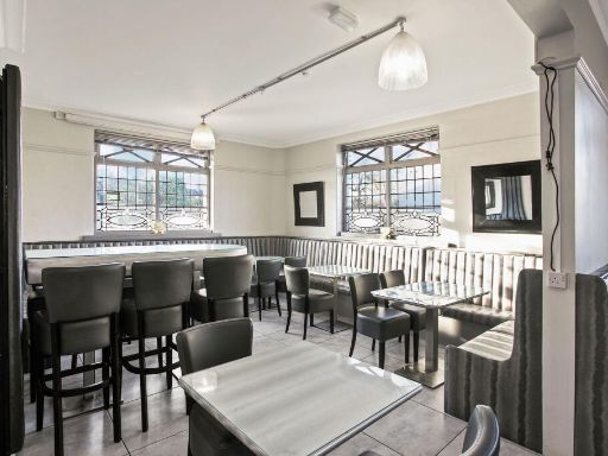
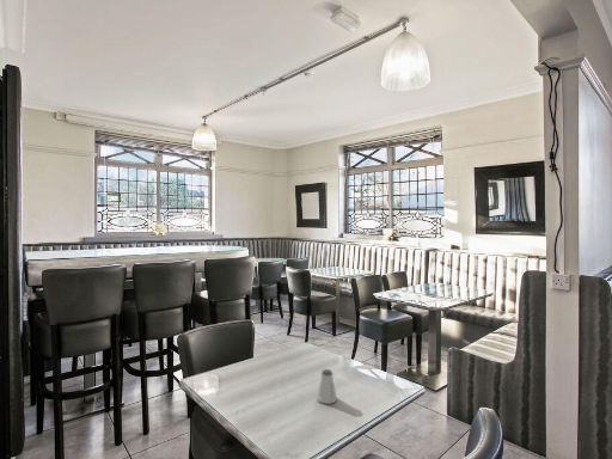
+ saltshaker (326, 385)
